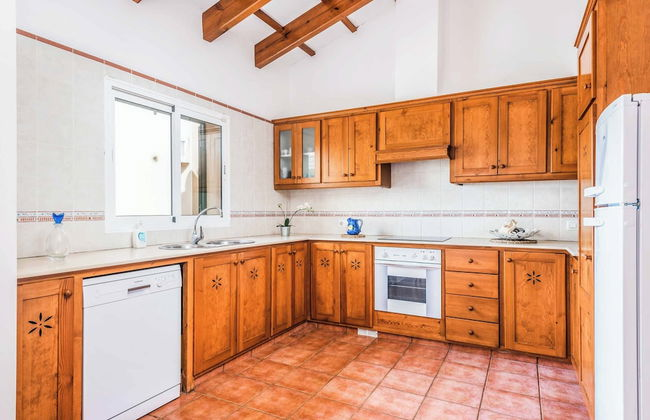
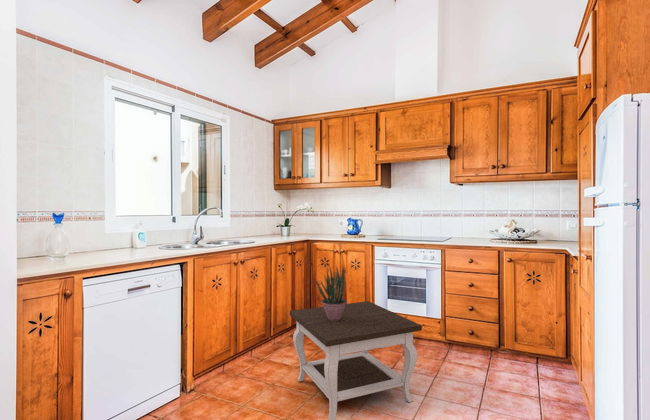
+ potted plant (332, 291)
+ side table (351, 354)
